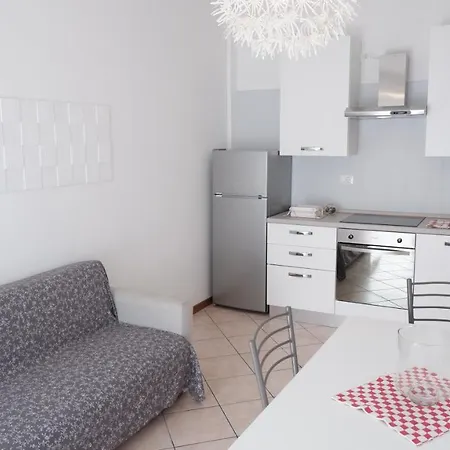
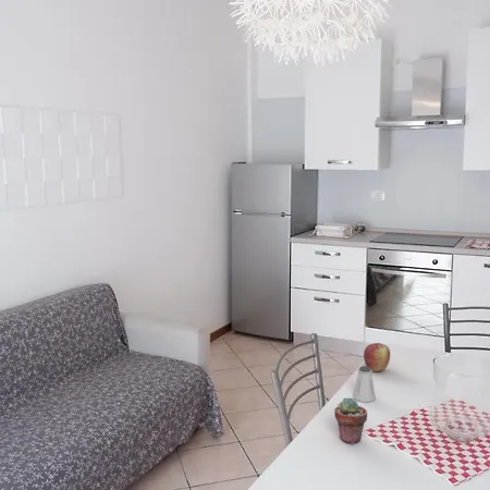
+ potted succulent (350, 418)
+ apple (376, 356)
+ saltshaker (364, 382)
